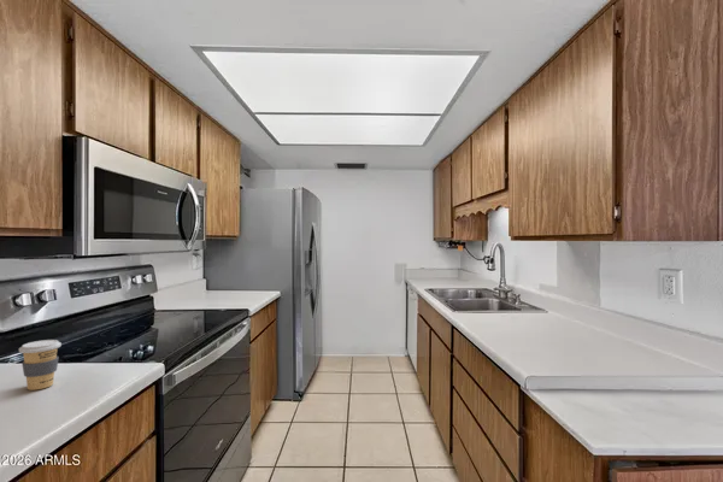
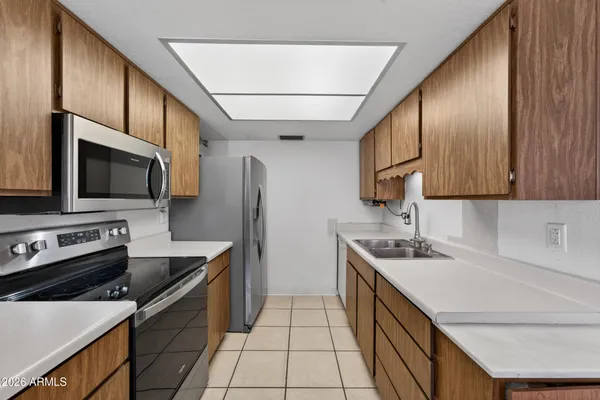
- coffee cup (40, 364)
